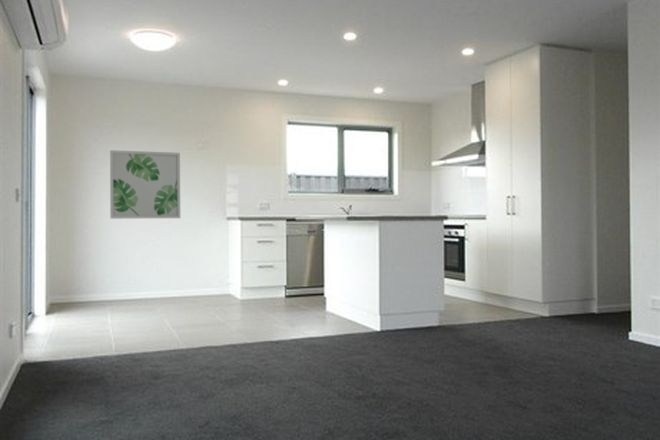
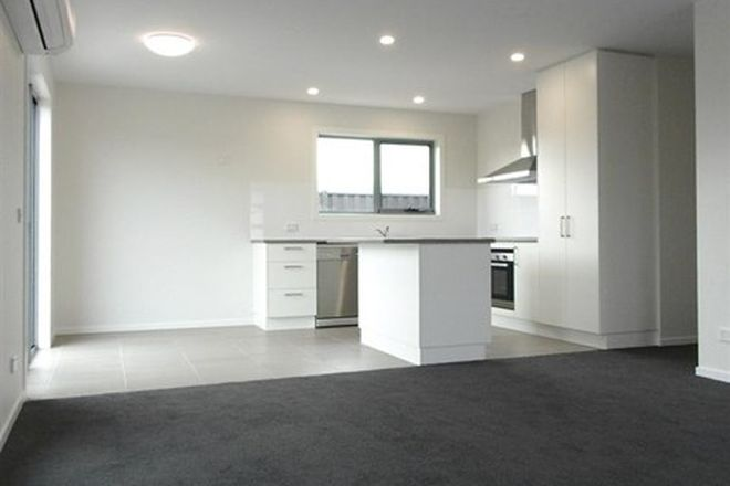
- wall art (145, 185)
